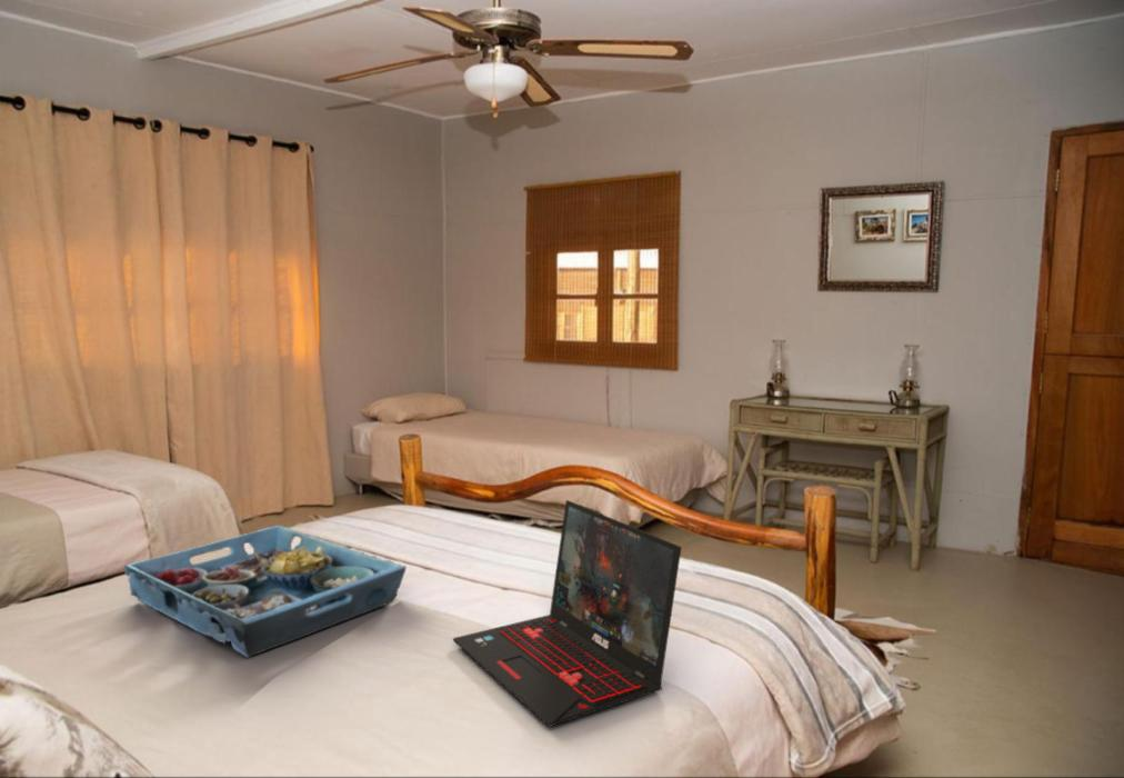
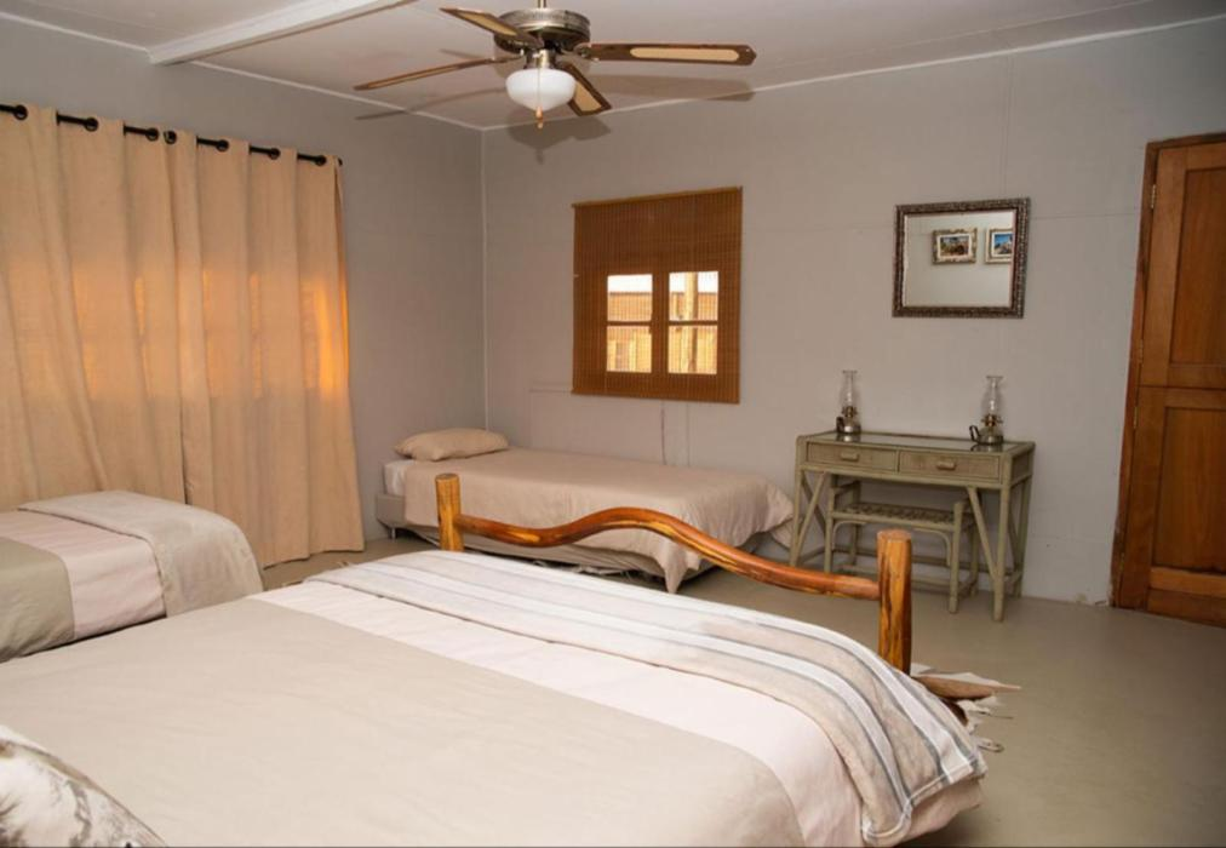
- serving tray (265, 579)
- laptop (559, 598)
